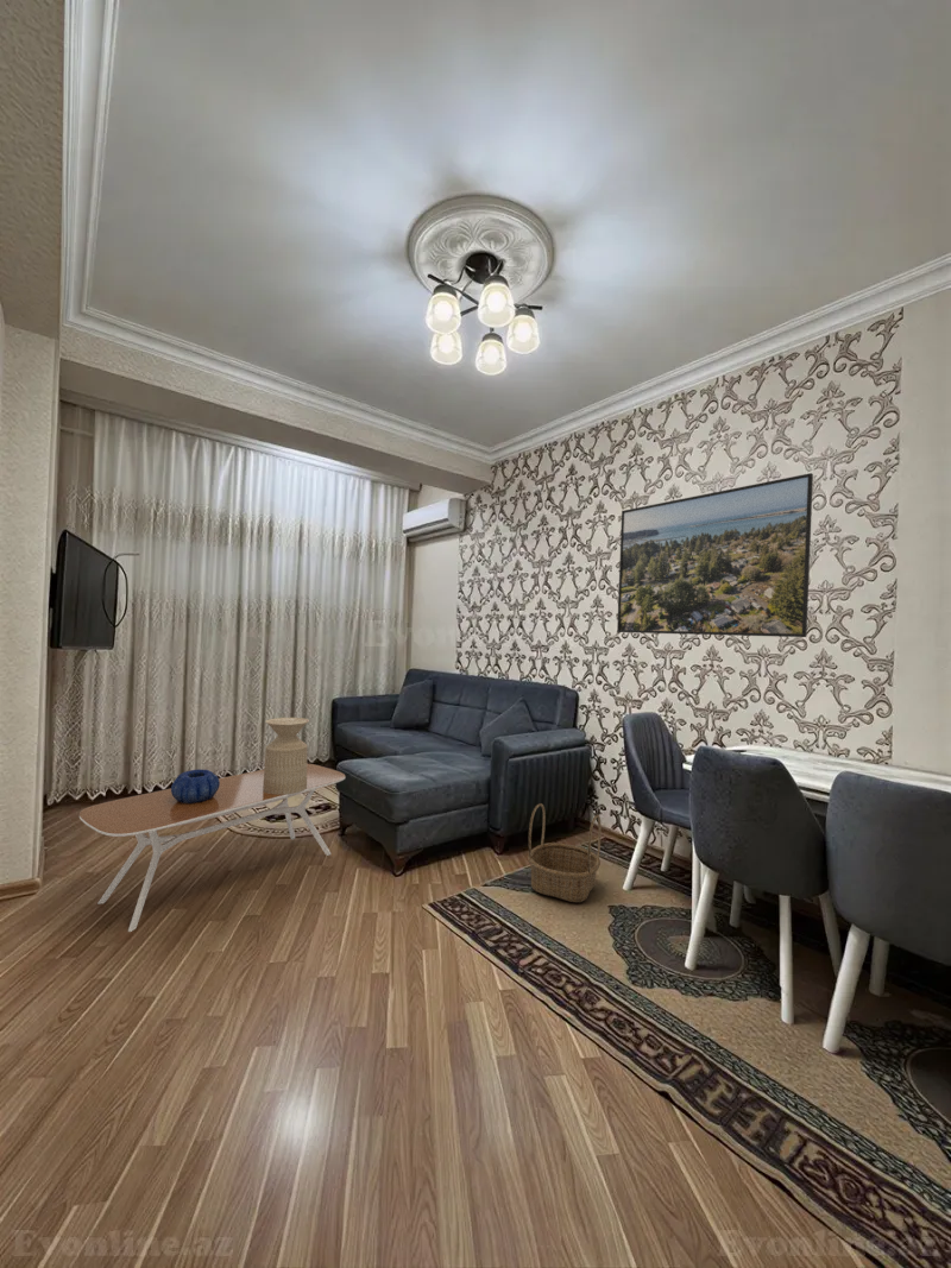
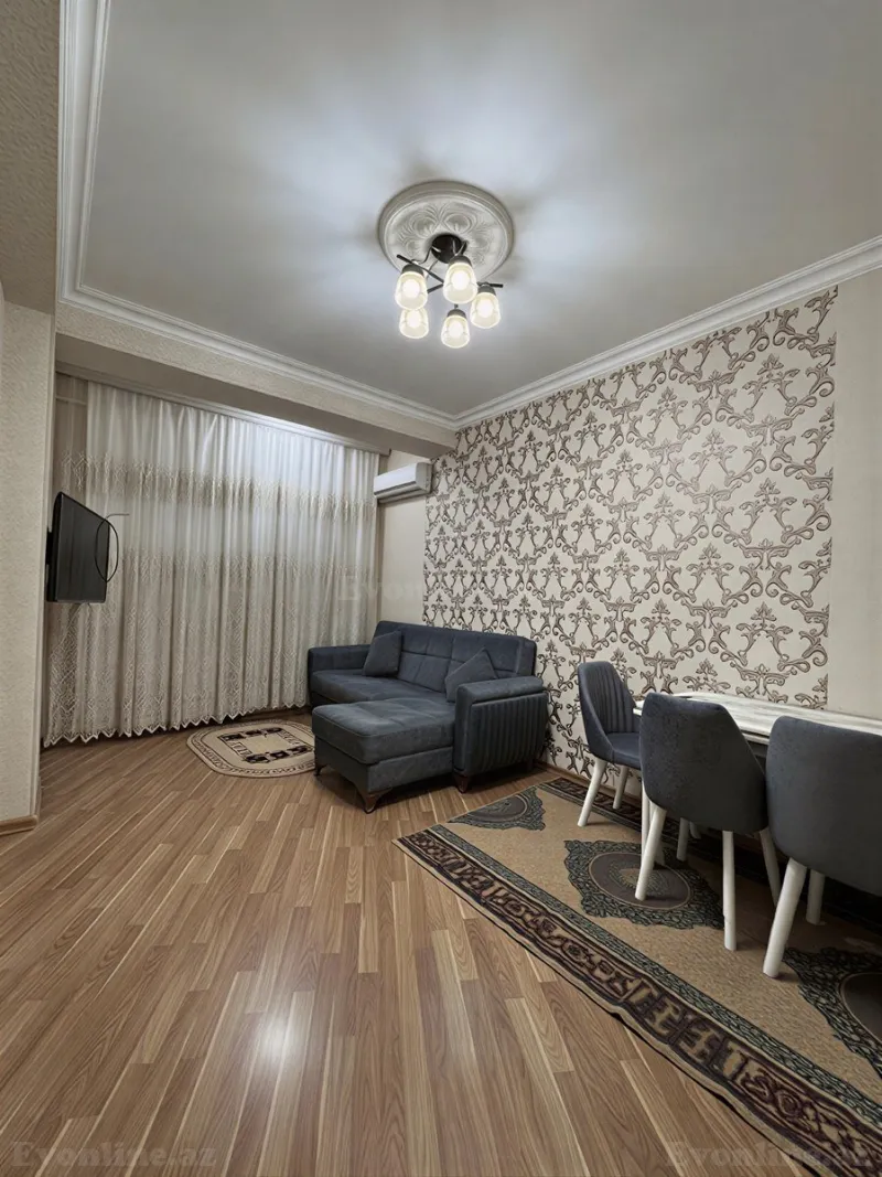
- coffee table (226, 827)
- basket (563, 849)
- side table (285, 753)
- decorative bowl (195, 784)
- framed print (700, 564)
